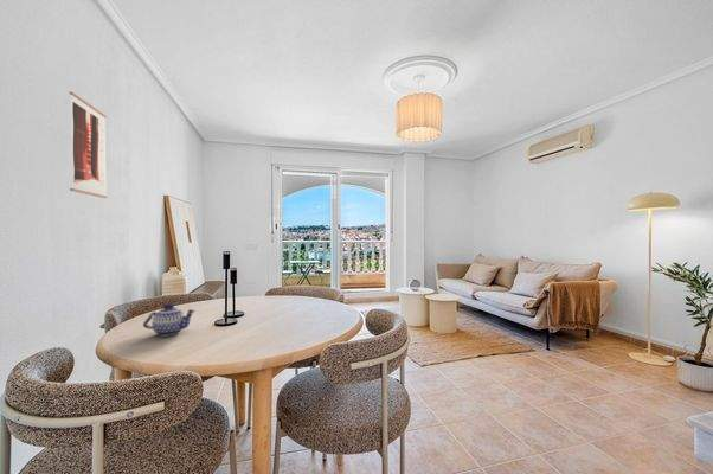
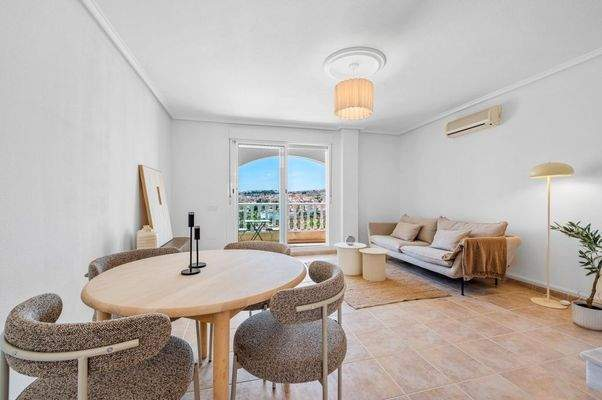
- wall art (89, 149)
- teapot (169, 318)
